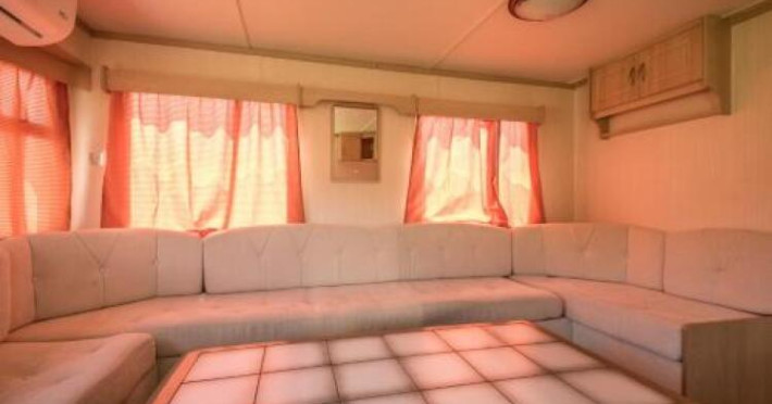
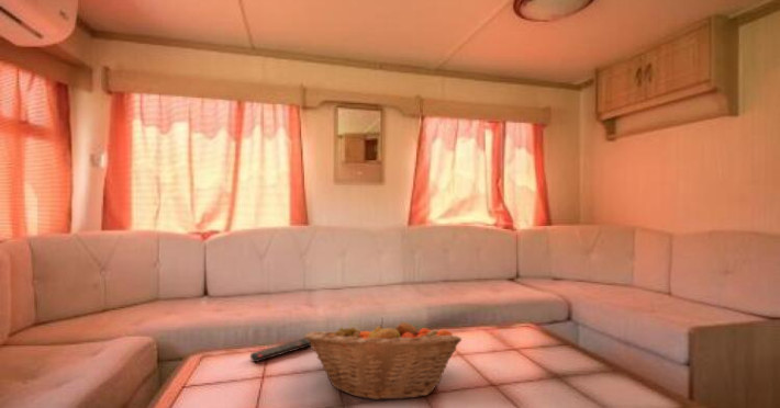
+ fruit basket (382, 349)
+ remote control (282, 349)
